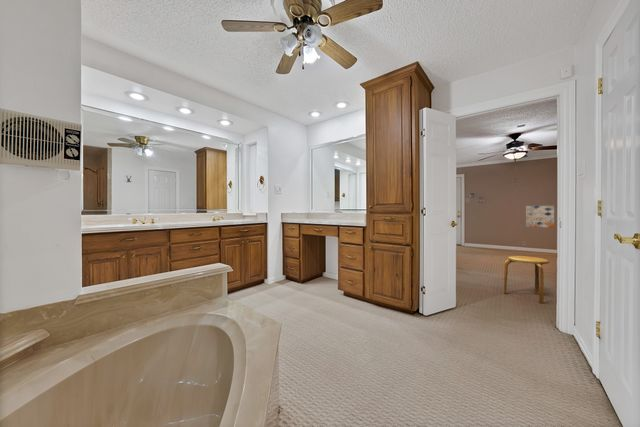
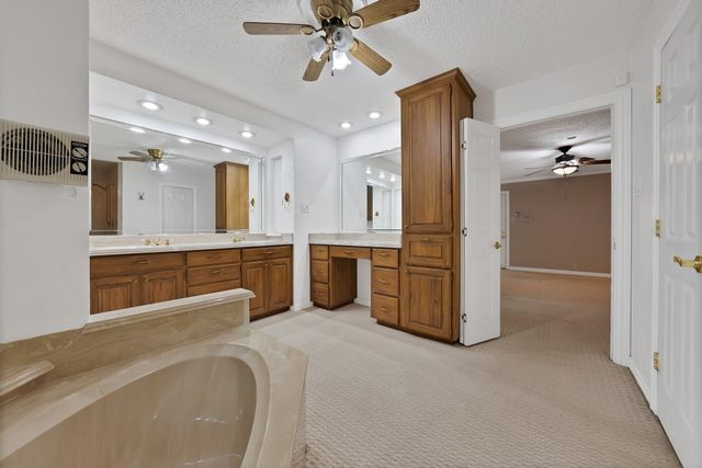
- wall art (539, 216)
- stool (535, 276)
